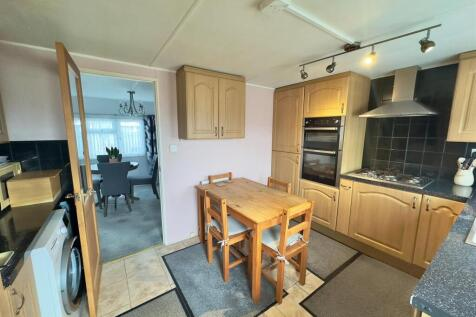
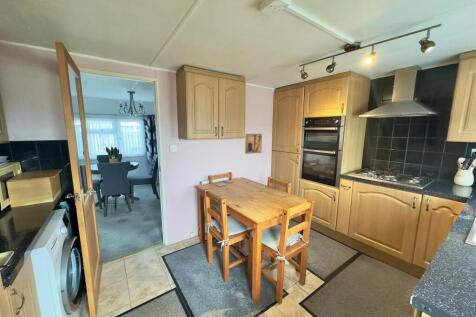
+ wall art (253, 143)
